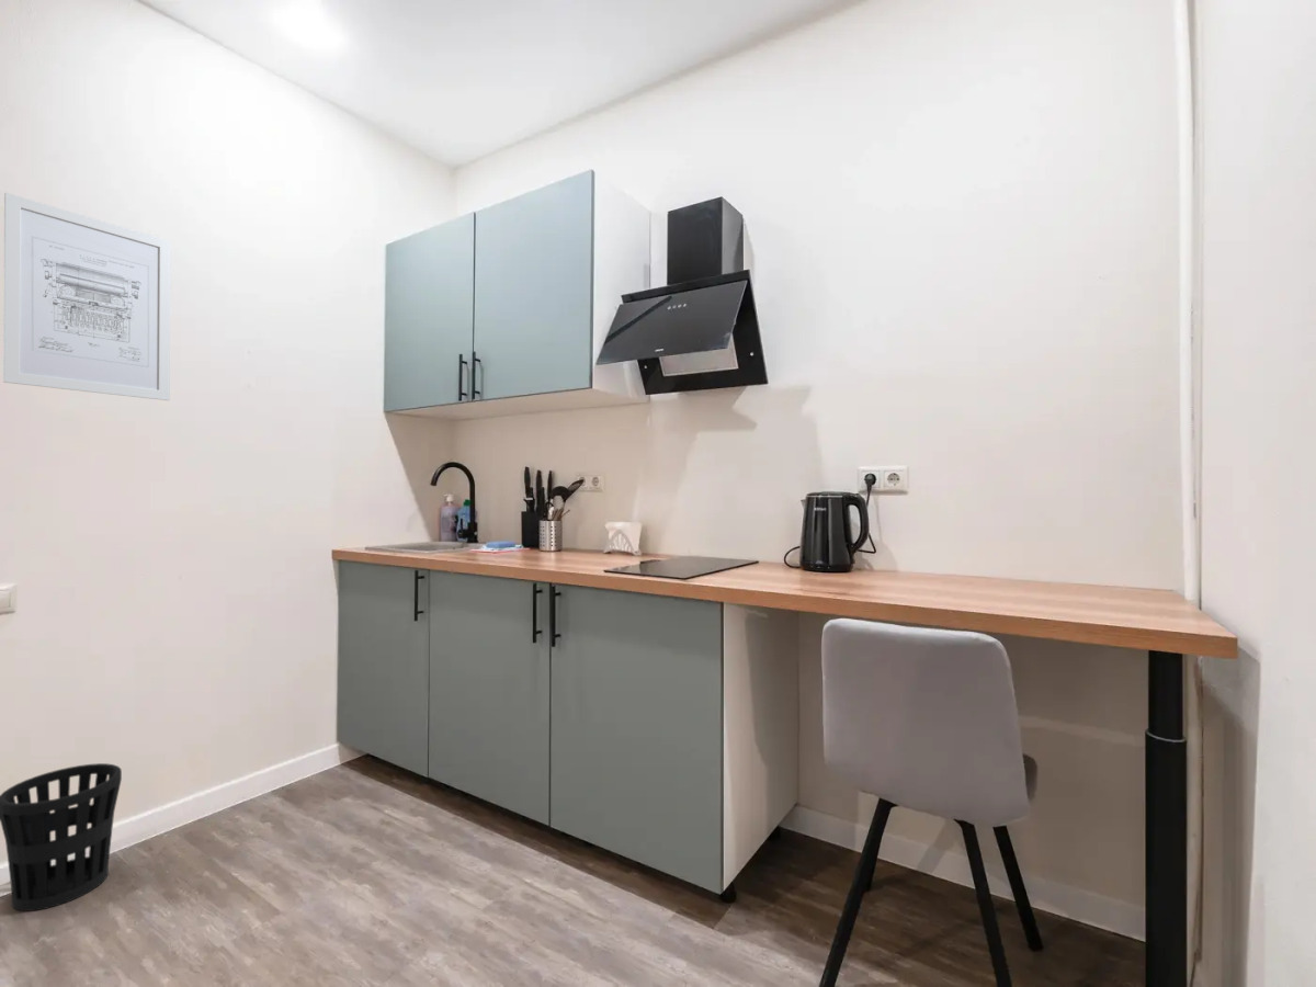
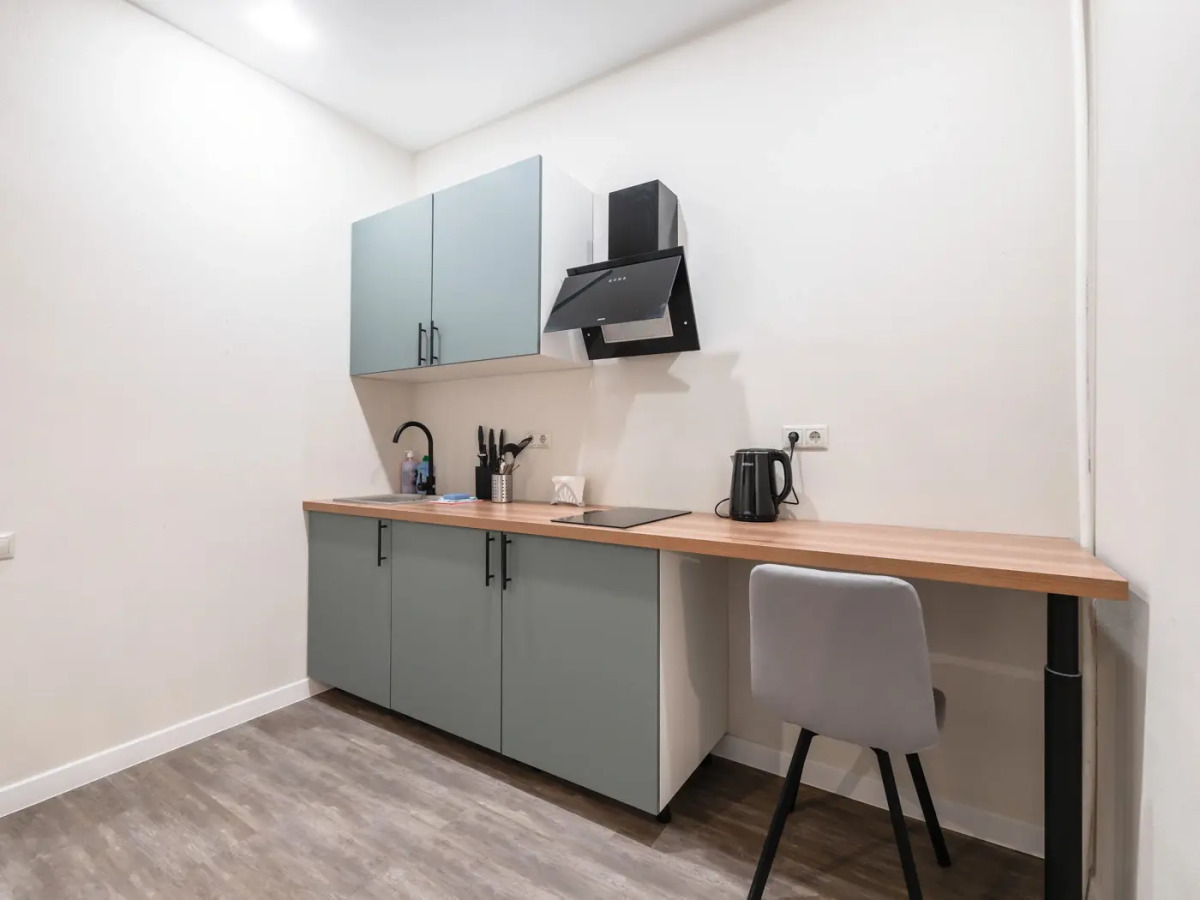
- wastebasket (61, 835)
- wall art (93, 305)
